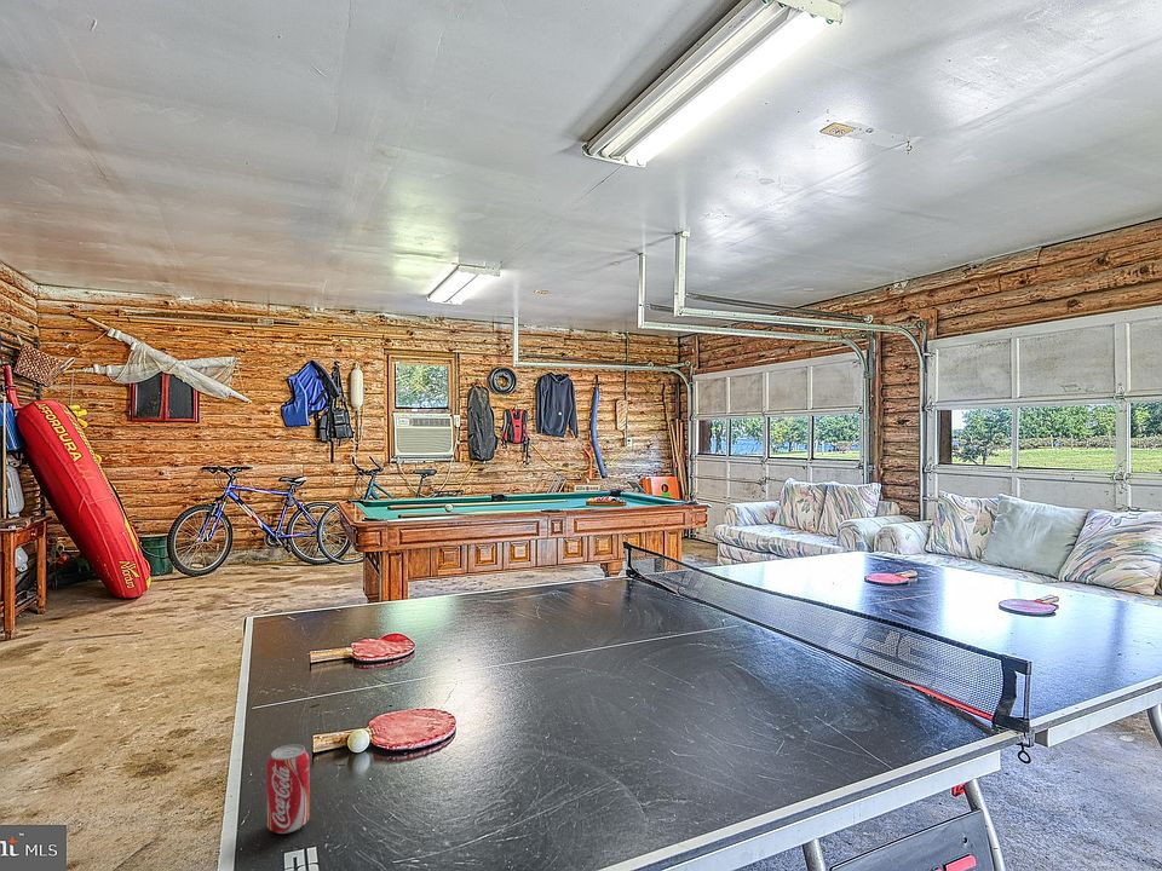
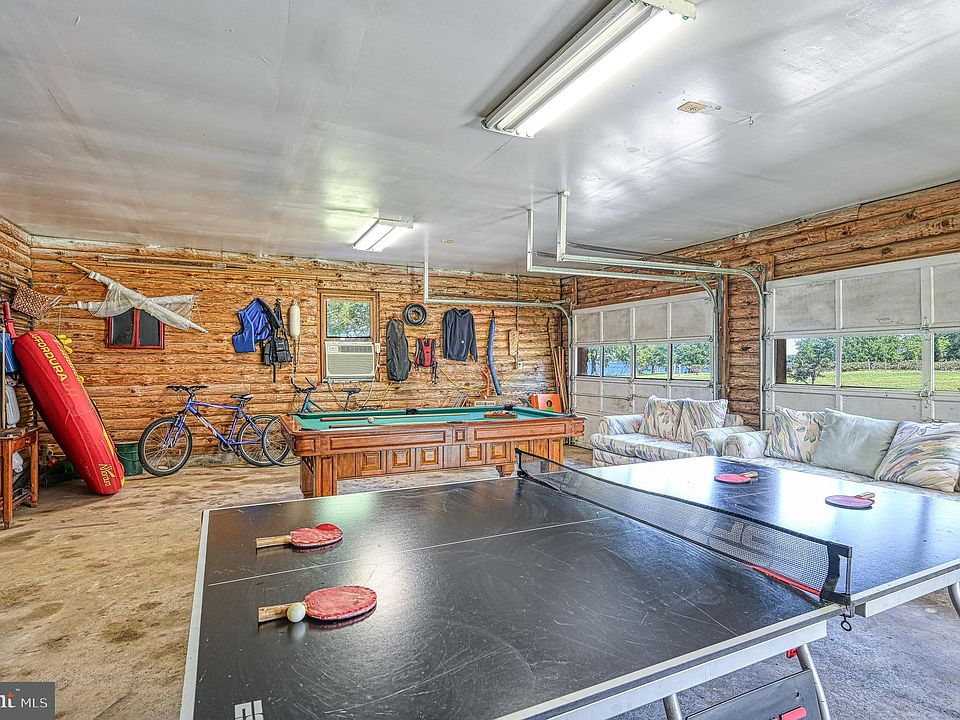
- beverage can (288, 788)
